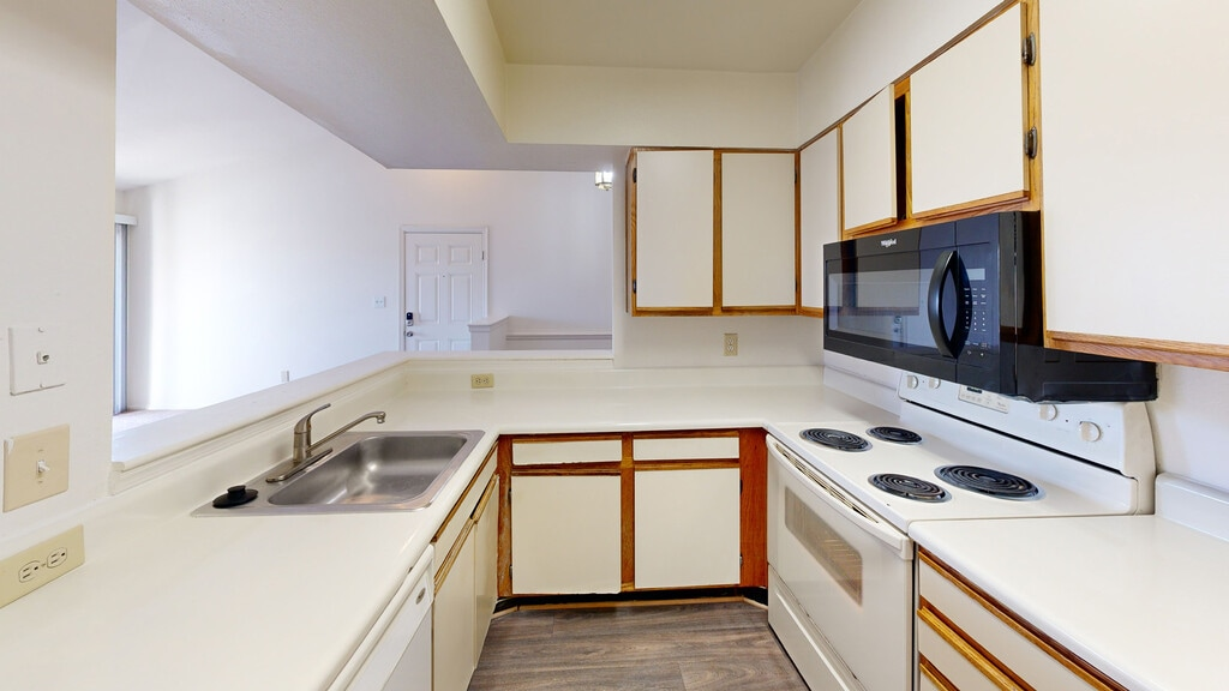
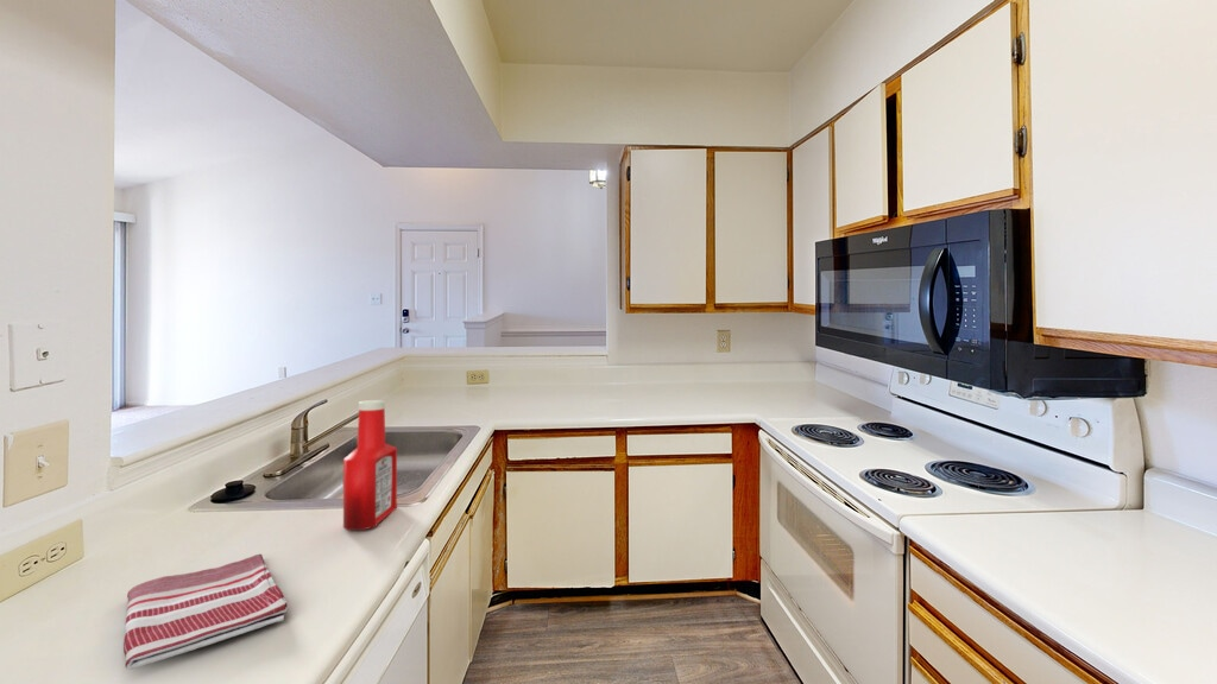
+ soap bottle (371, 458)
+ dish towel (206, 601)
